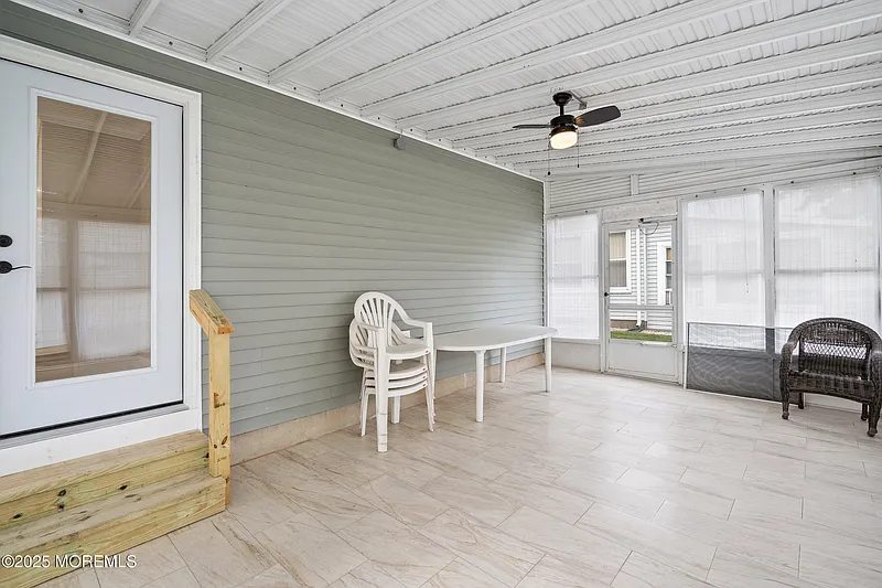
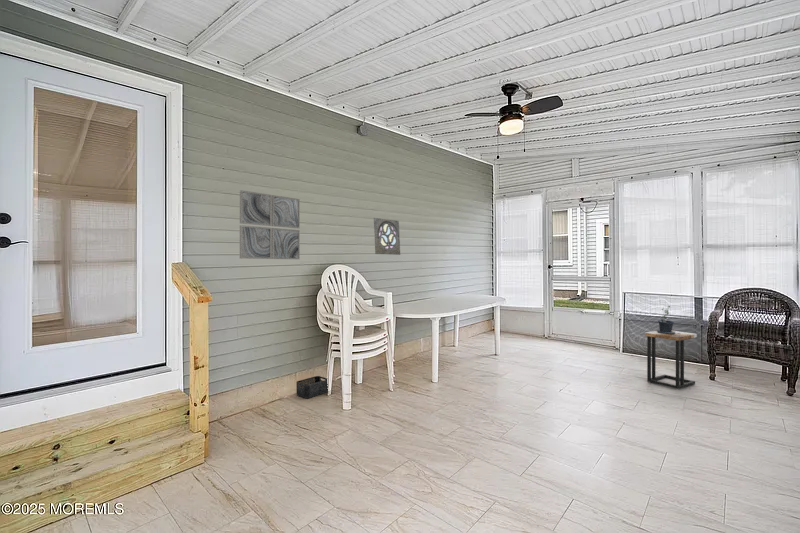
+ wall ornament (387, 236)
+ side table (676, 358)
+ storage bin (312, 386)
+ potted plant (666, 319)
+ wall art (270, 228)
